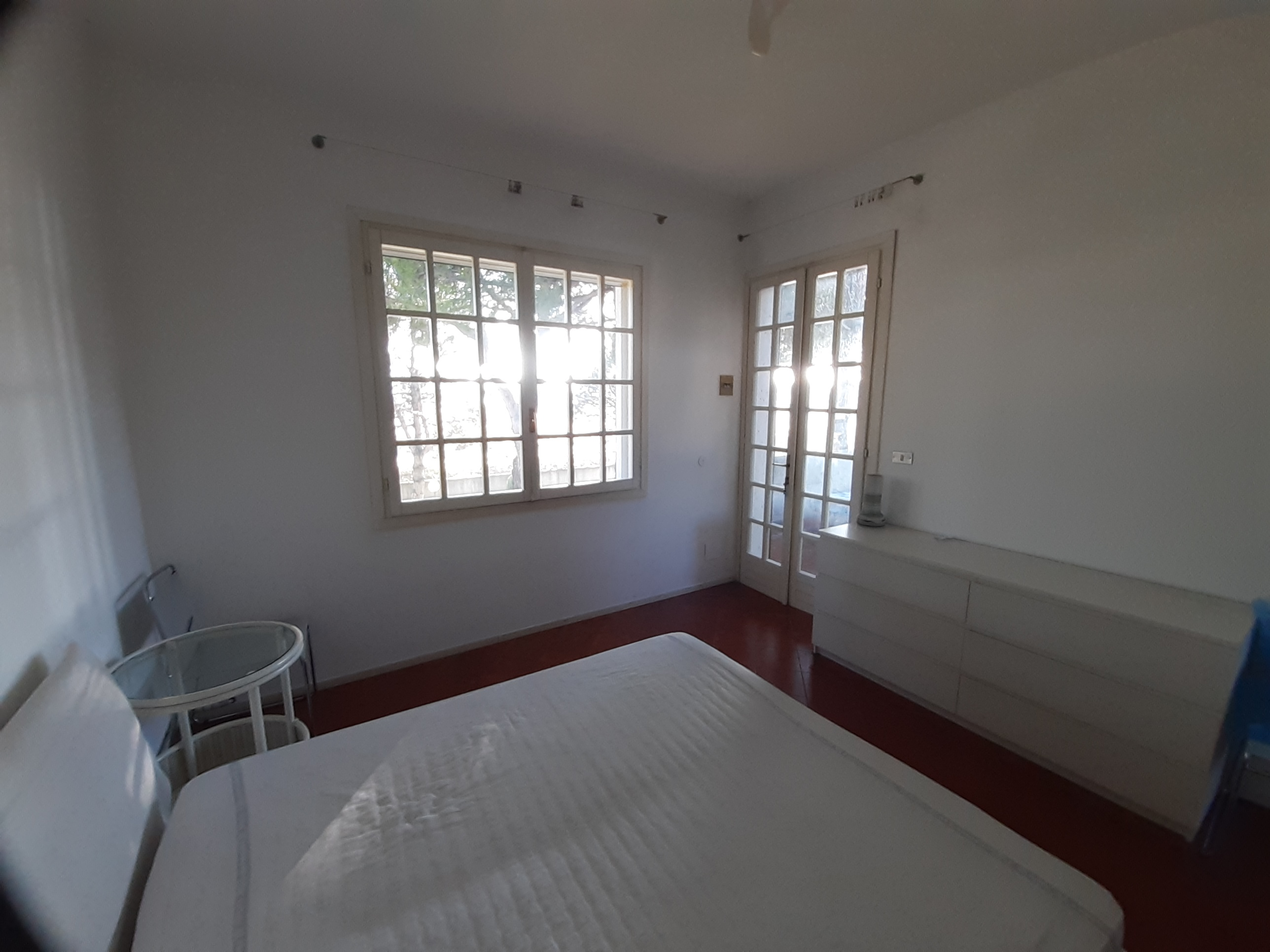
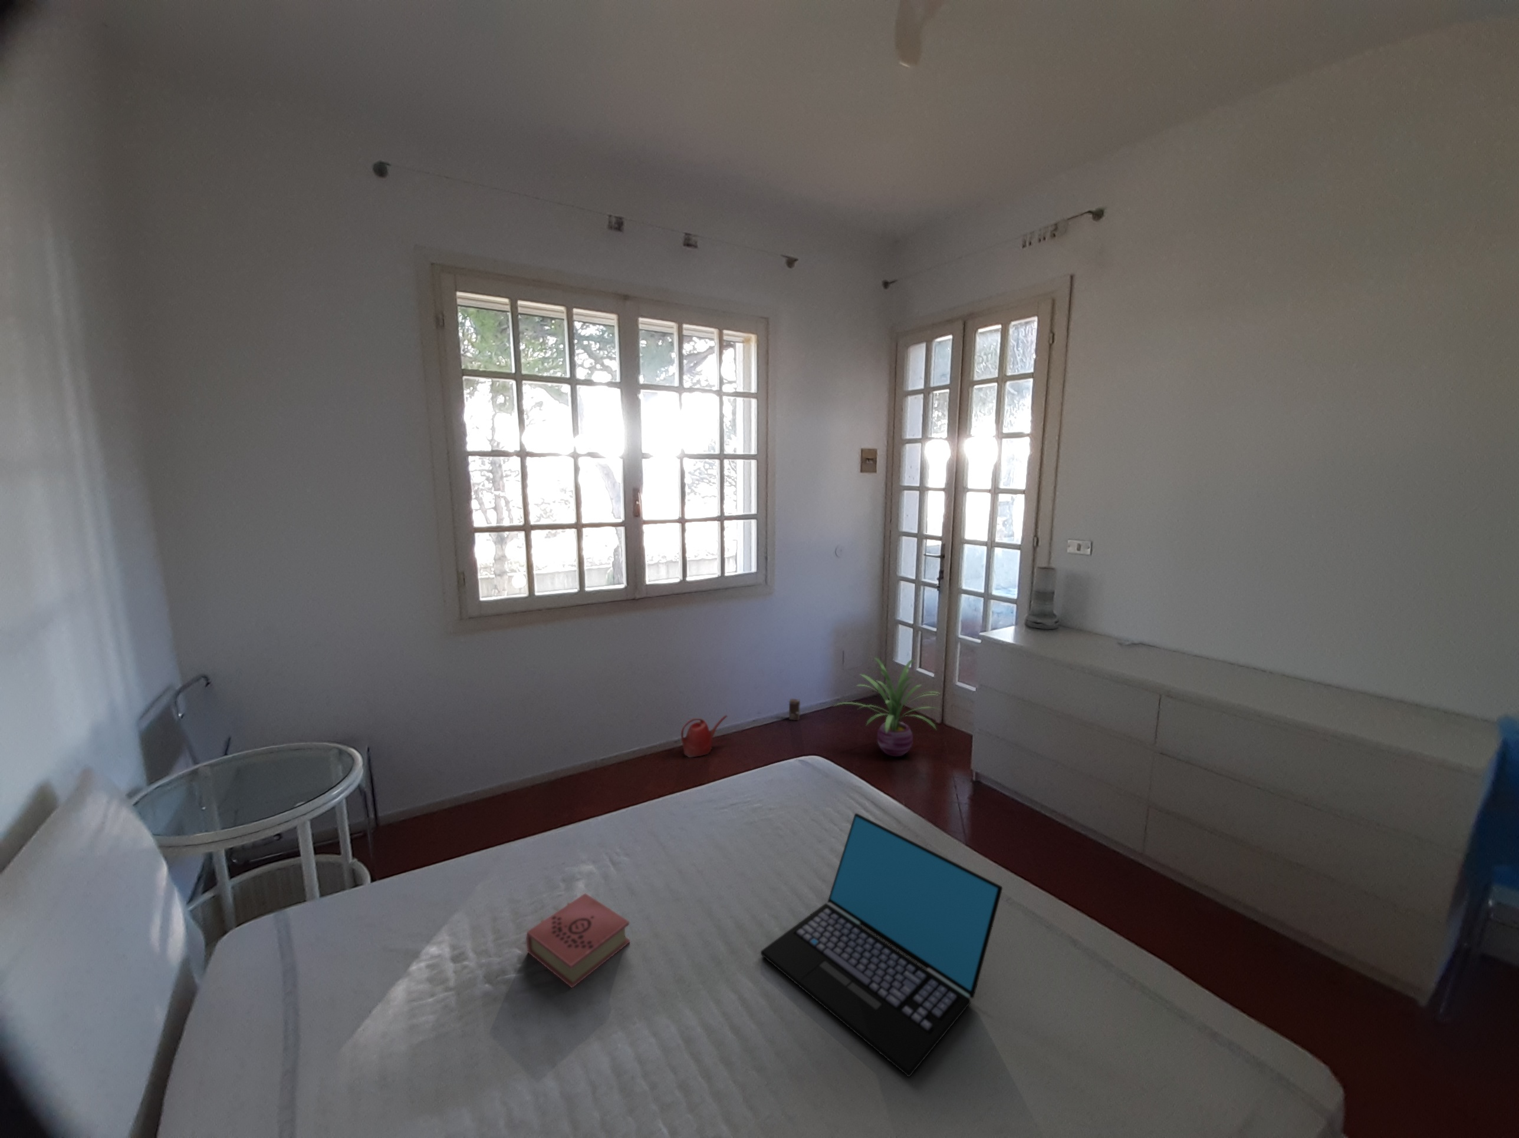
+ decorative plant (887, 706)
+ box (794, 709)
+ laptop (878, 922)
+ watering can (704, 732)
+ book (578, 936)
